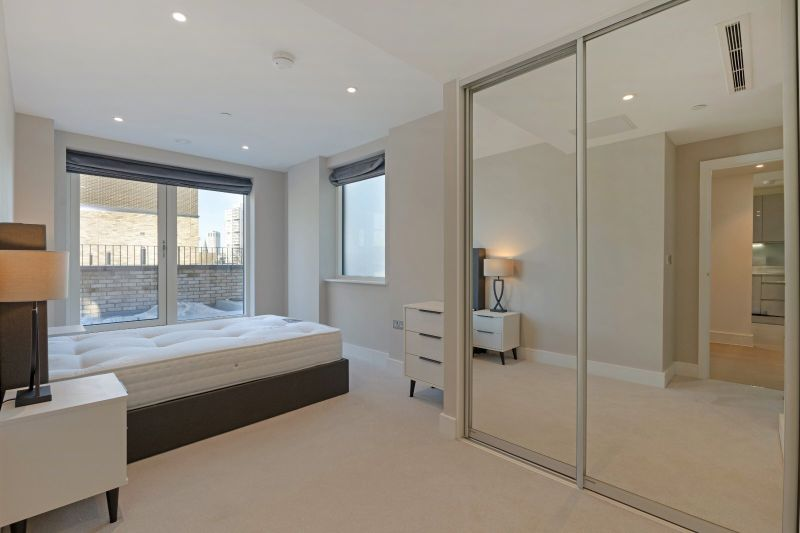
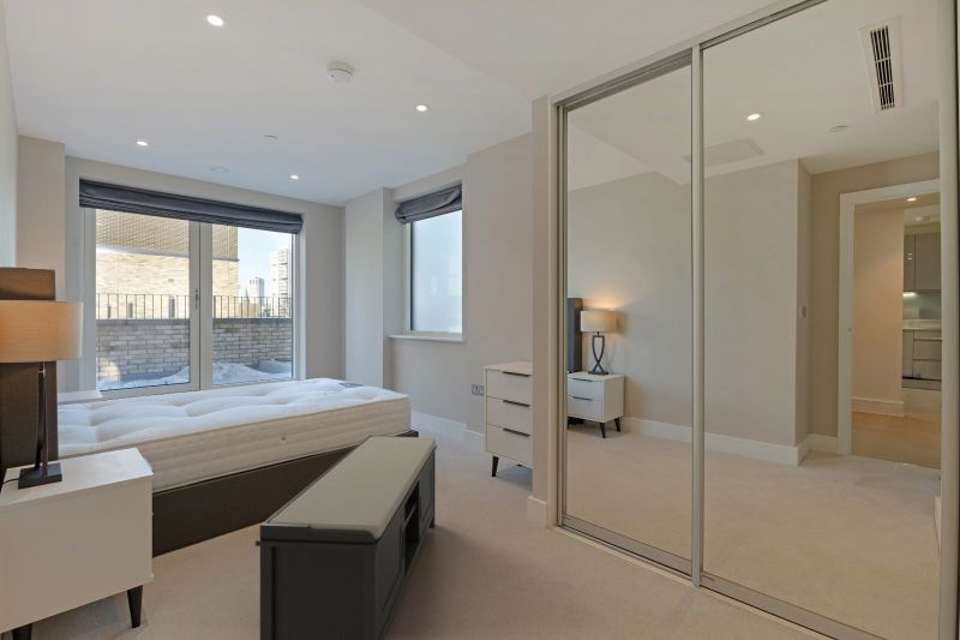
+ bench (371, 524)
